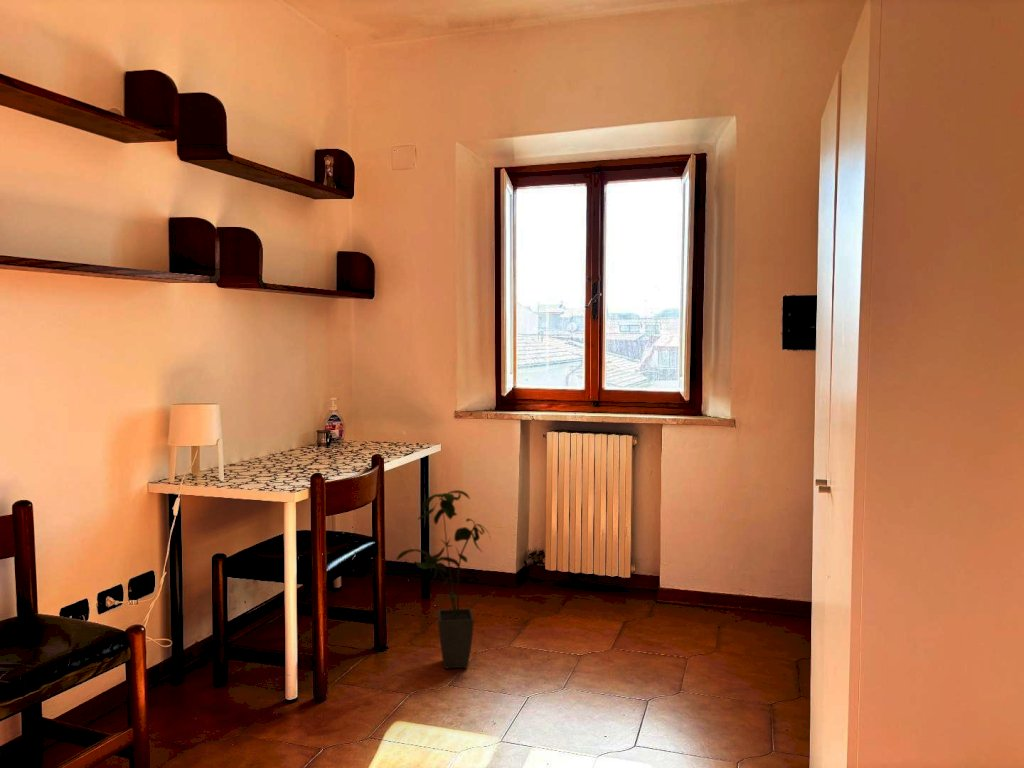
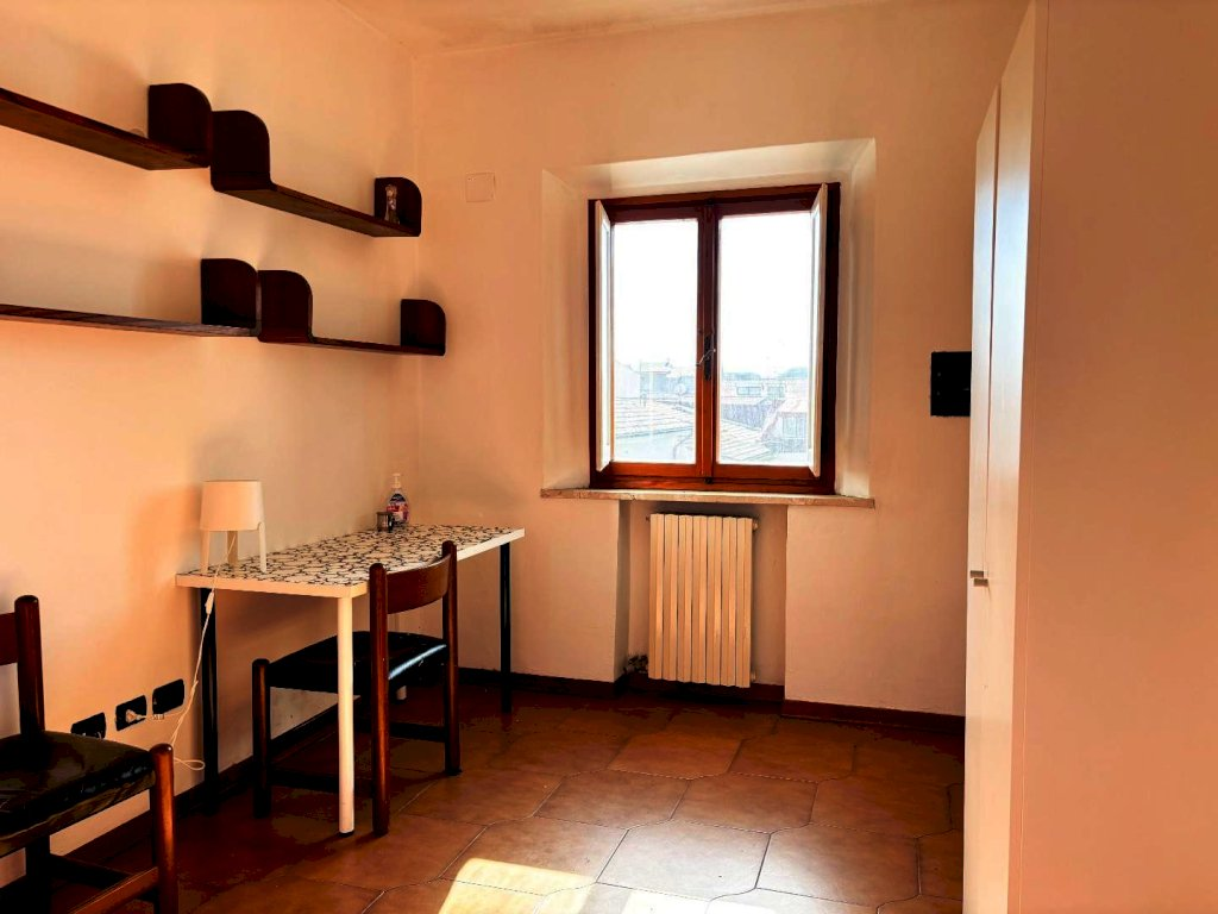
- house plant (443, 577)
